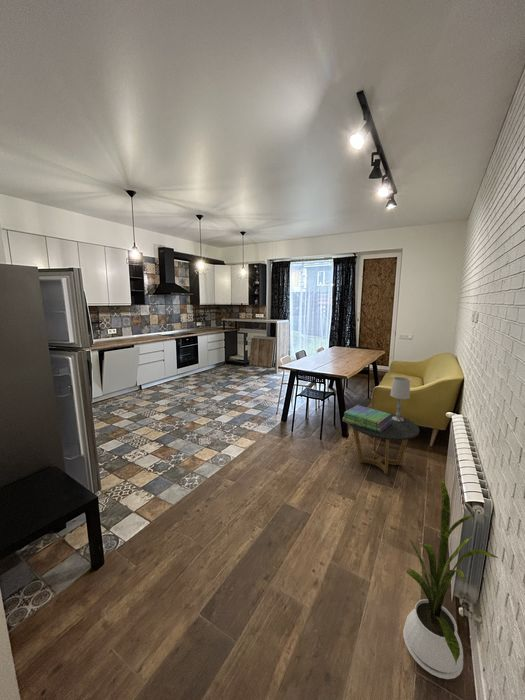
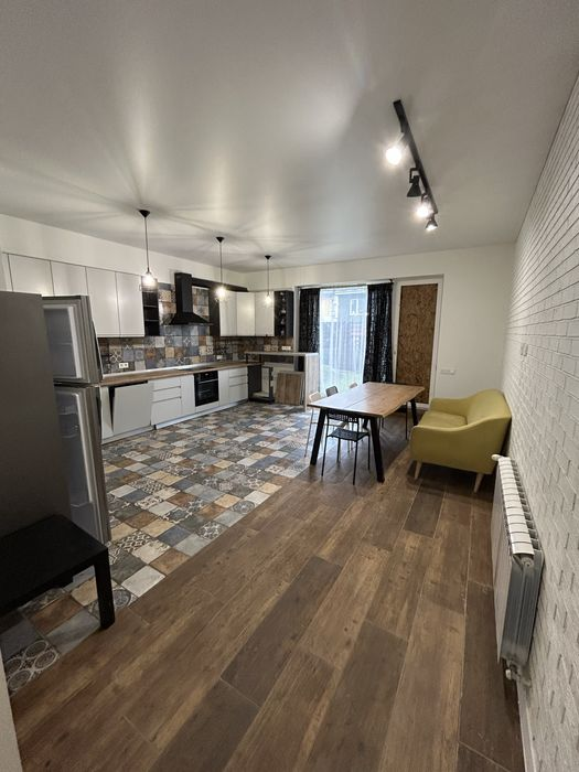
- table lamp (399, 399)
- side table (376, 441)
- house plant (440, 578)
- stack of books (367, 417)
